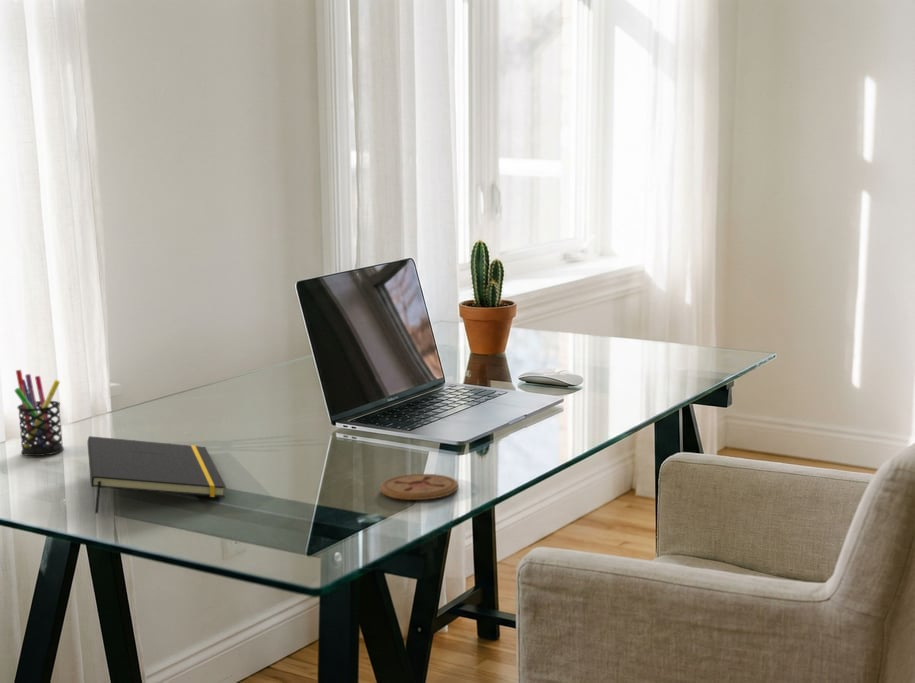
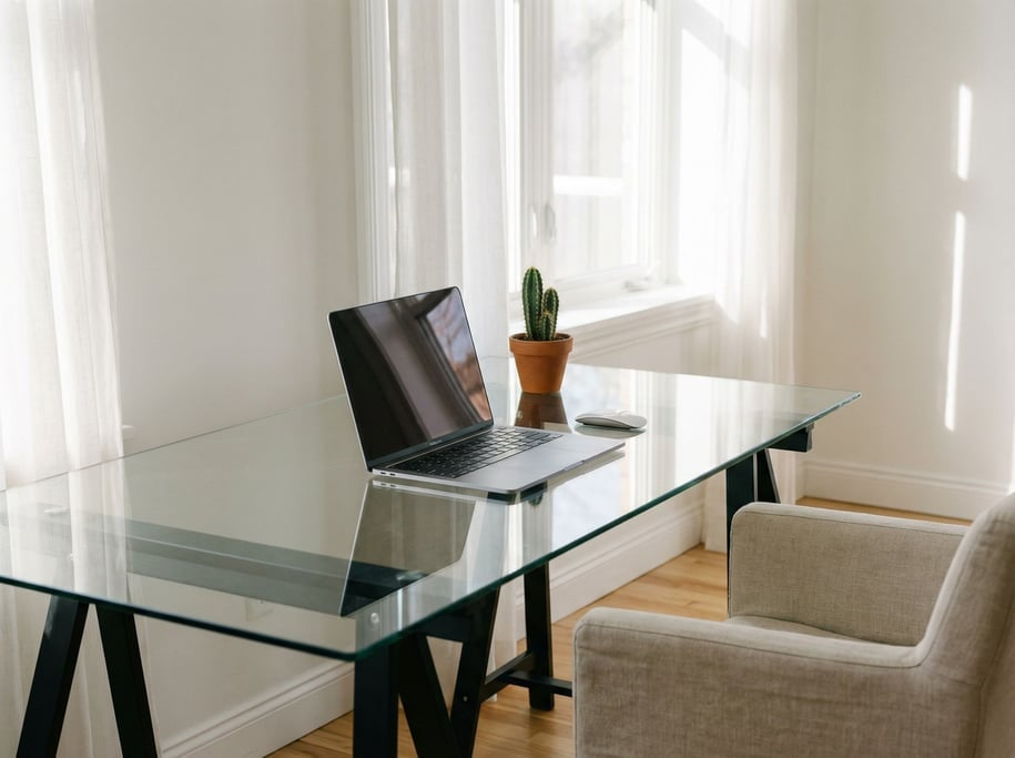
- coaster (419, 486)
- notepad (153, 465)
- pen holder (34, 411)
